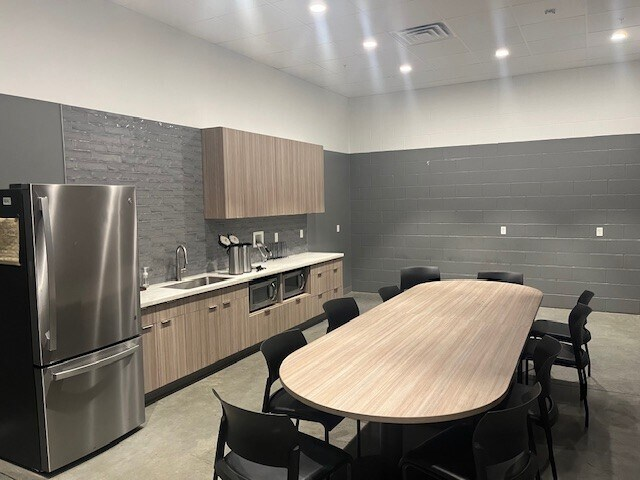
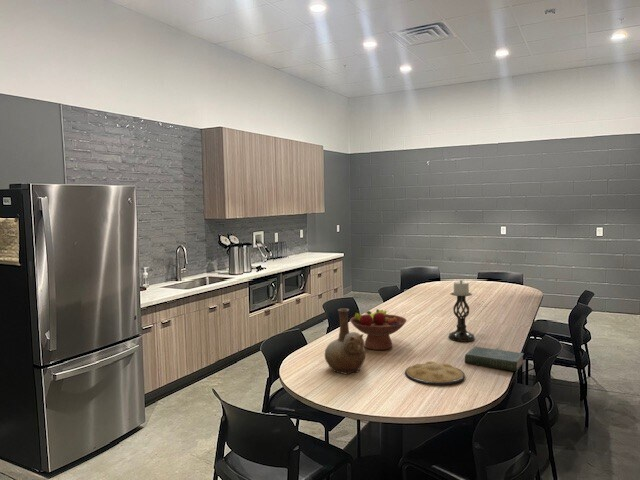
+ vase (346, 340)
+ book (494, 358)
+ plate (434, 369)
+ fruit bowl (378, 328)
+ candle holder (462, 309)
